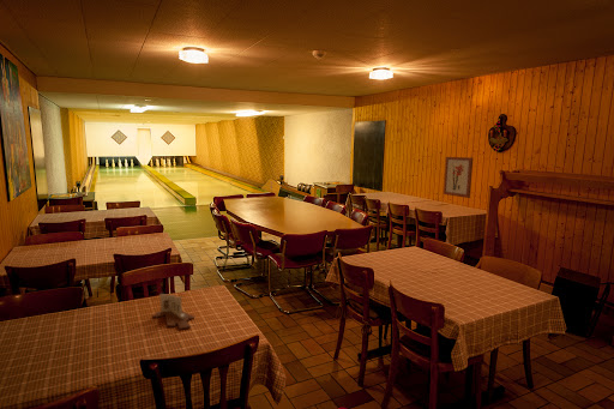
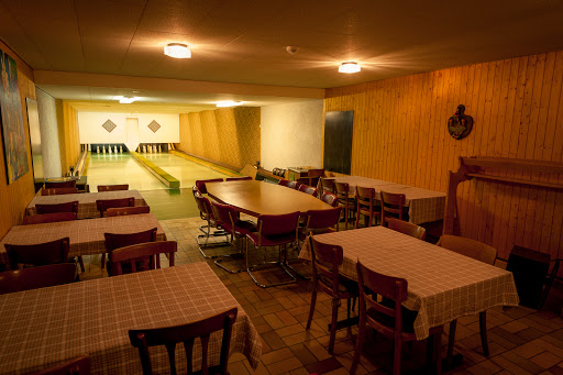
- wall art (457, 176)
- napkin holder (173, 308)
